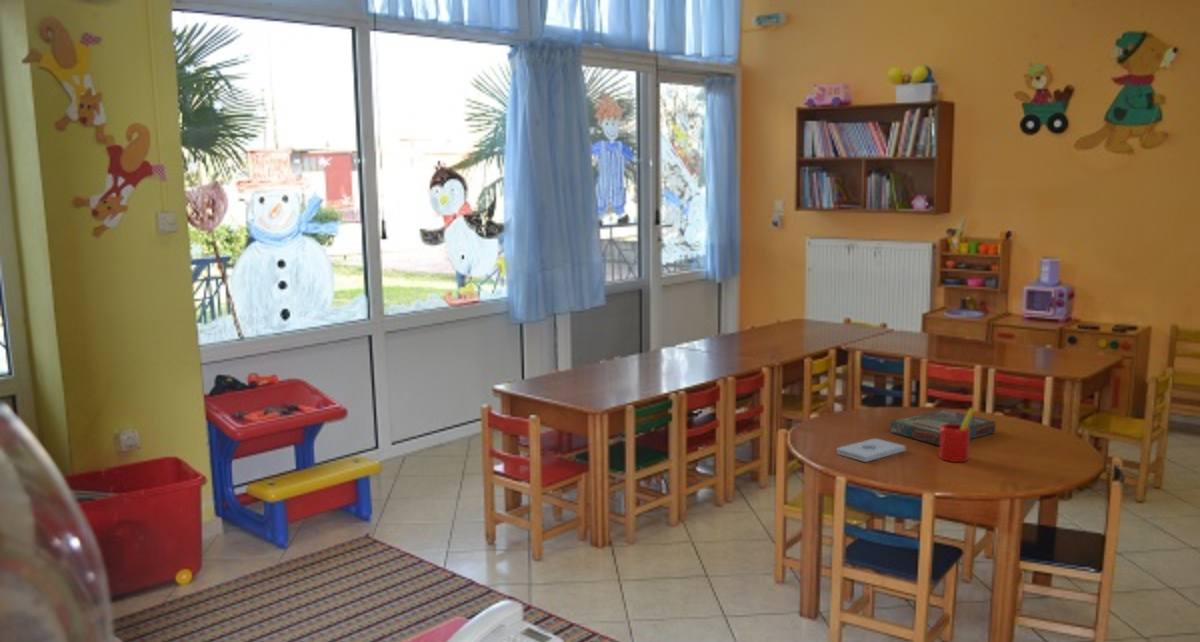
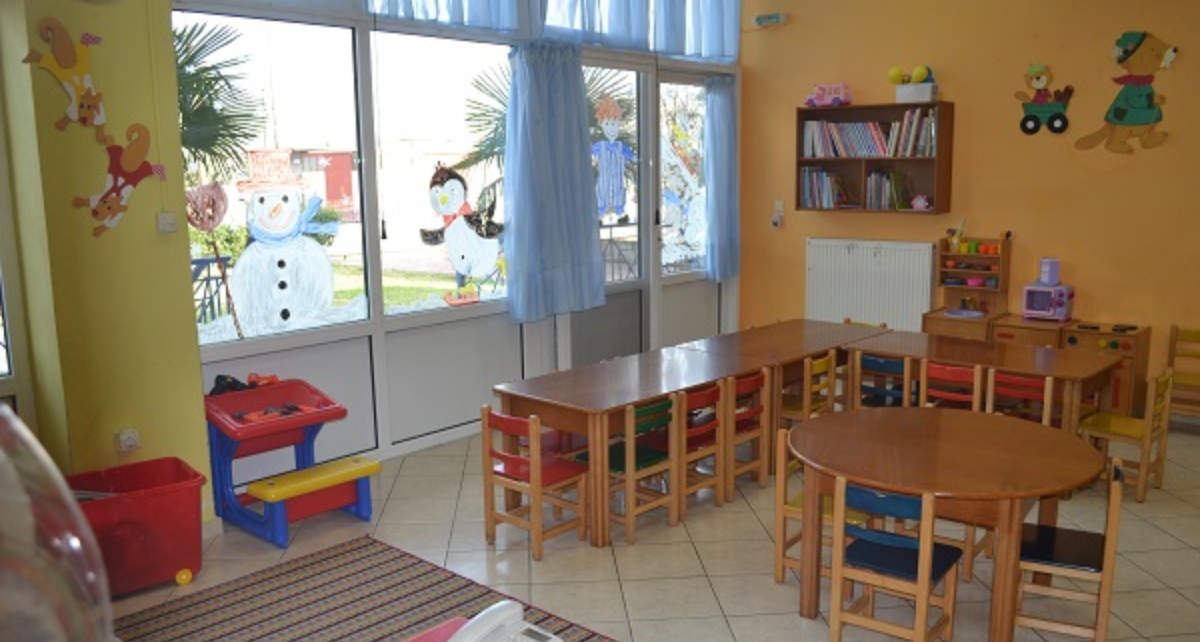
- straw (957, 432)
- board game (941, 425)
- notepad (870, 449)
